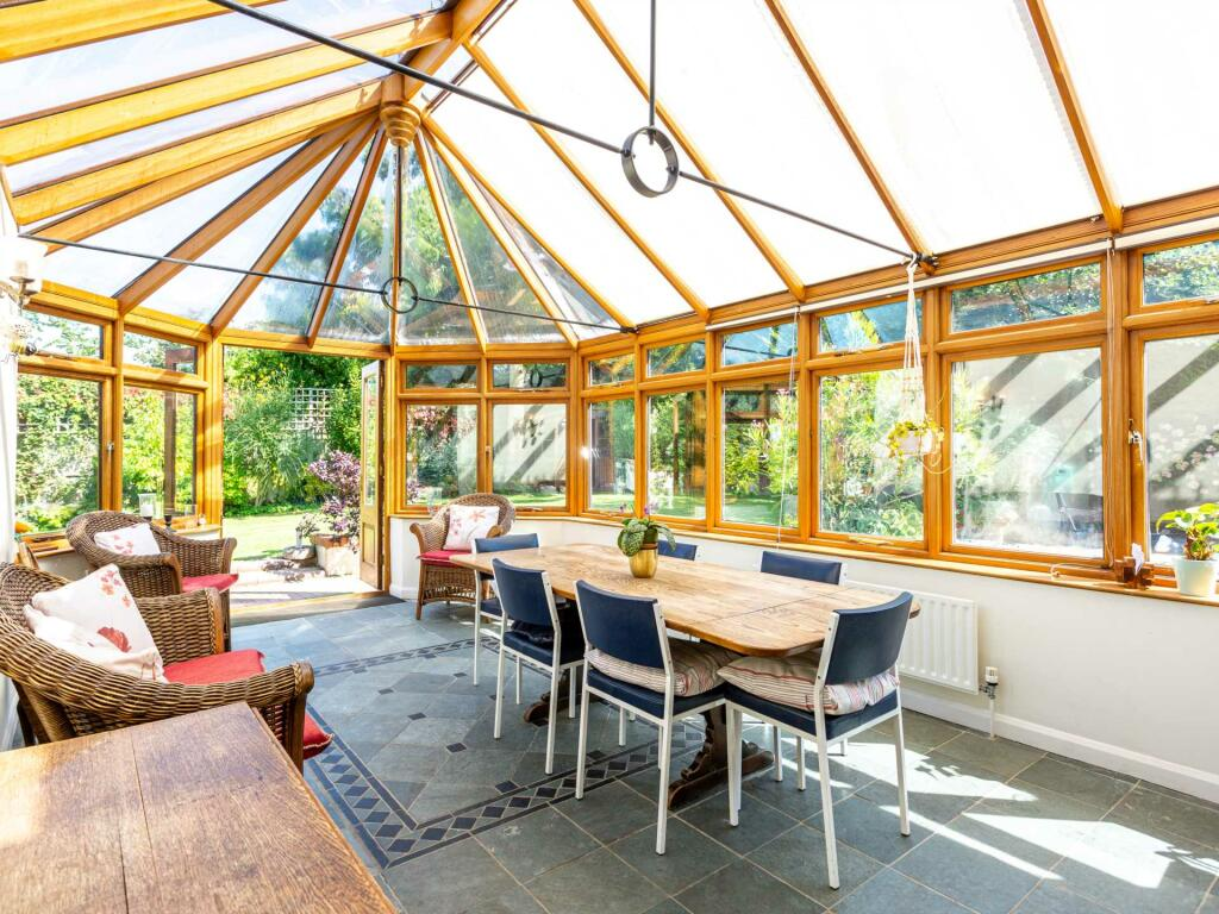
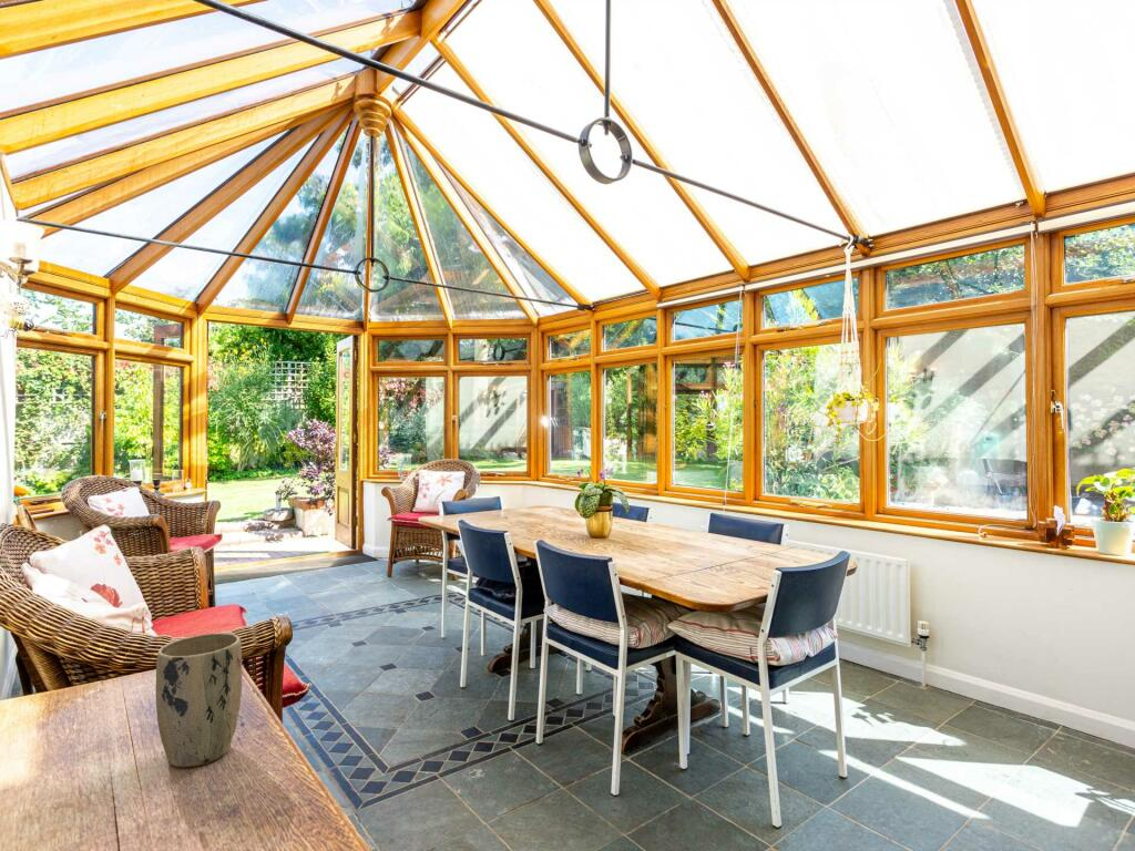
+ plant pot (200, 698)
